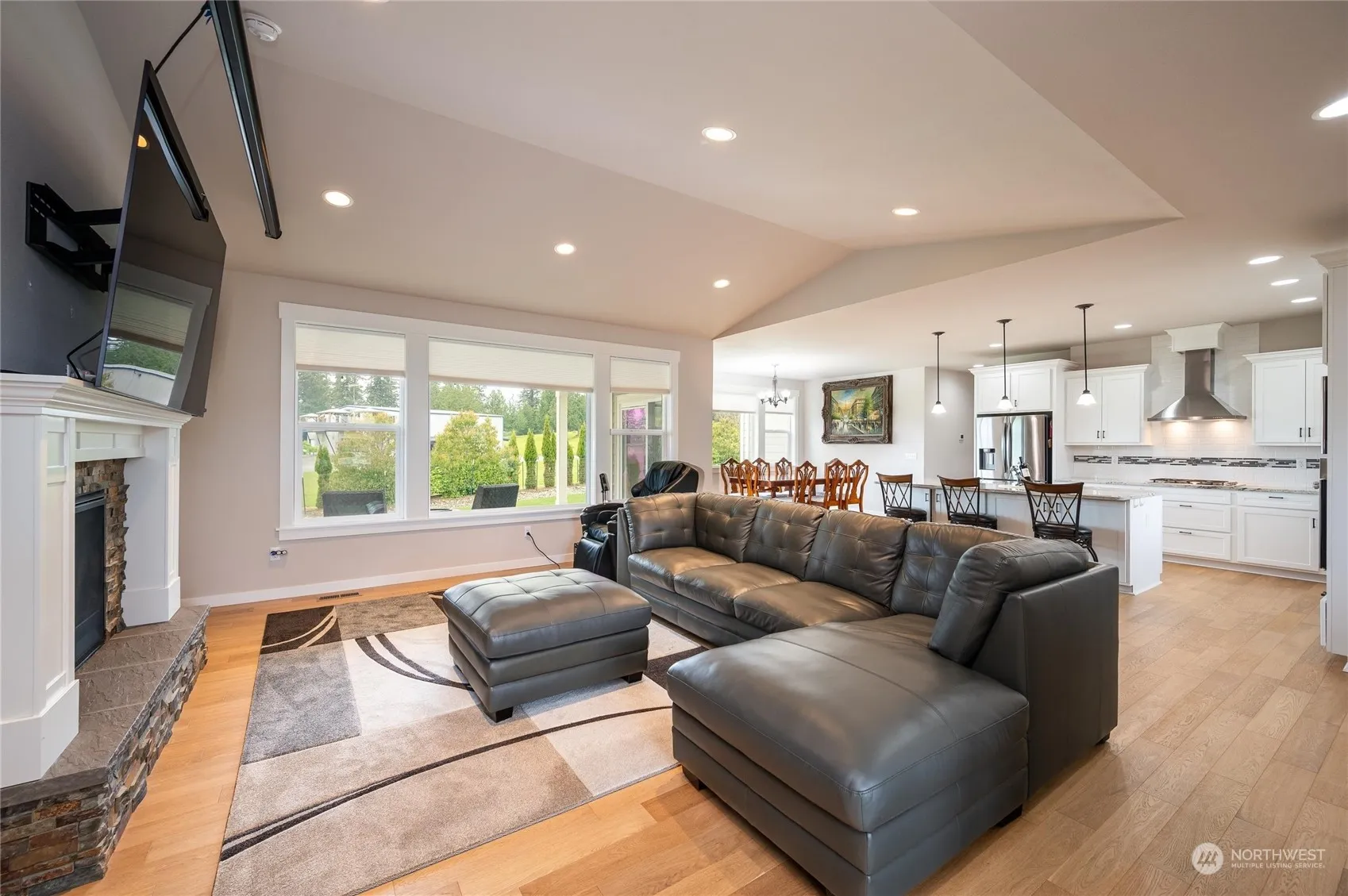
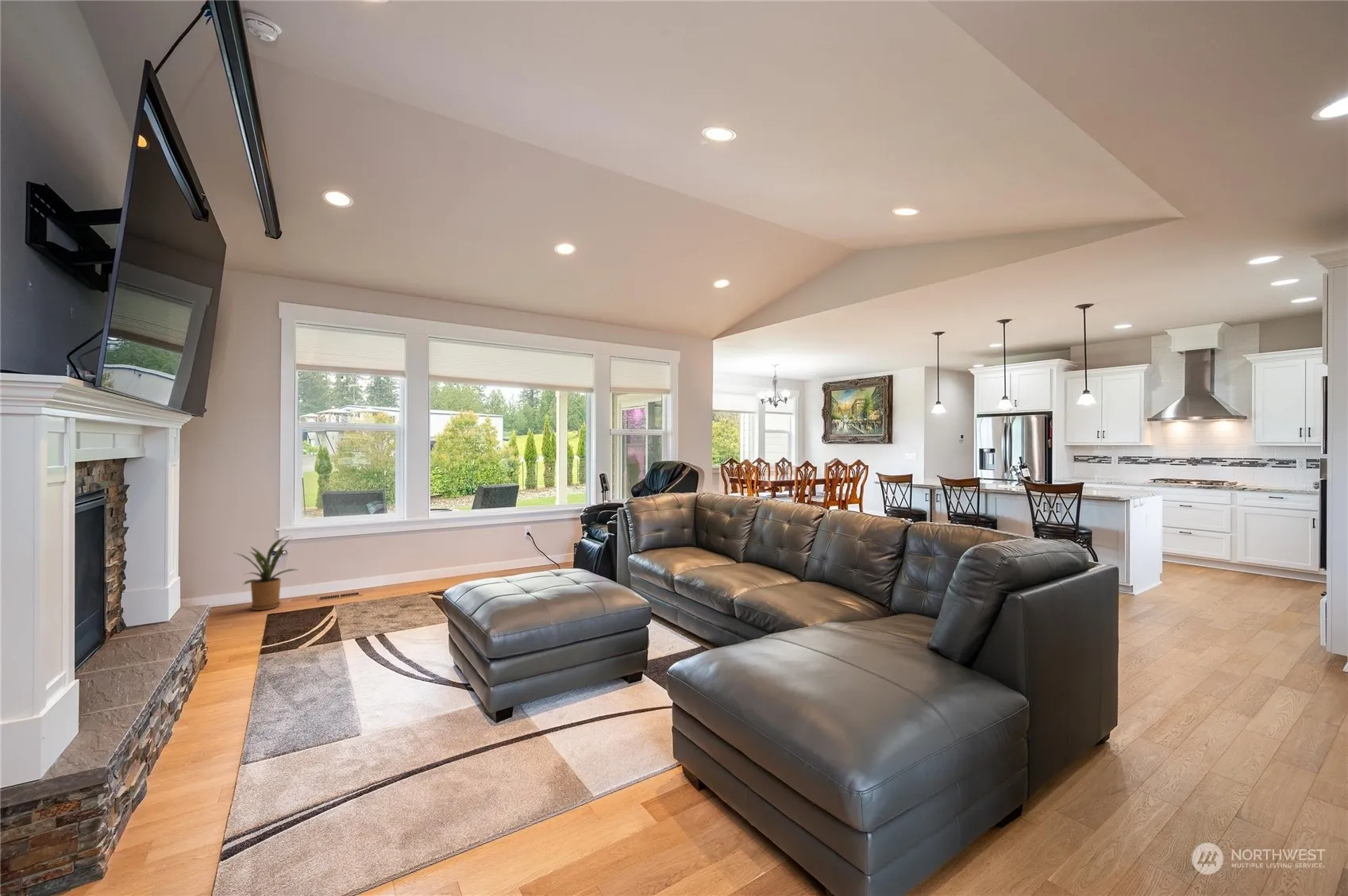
+ house plant (264, 572)
